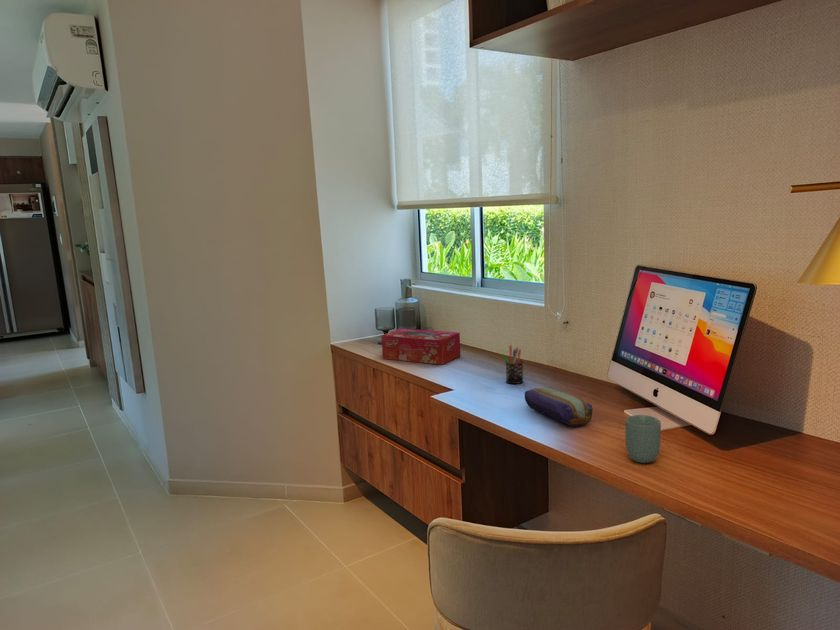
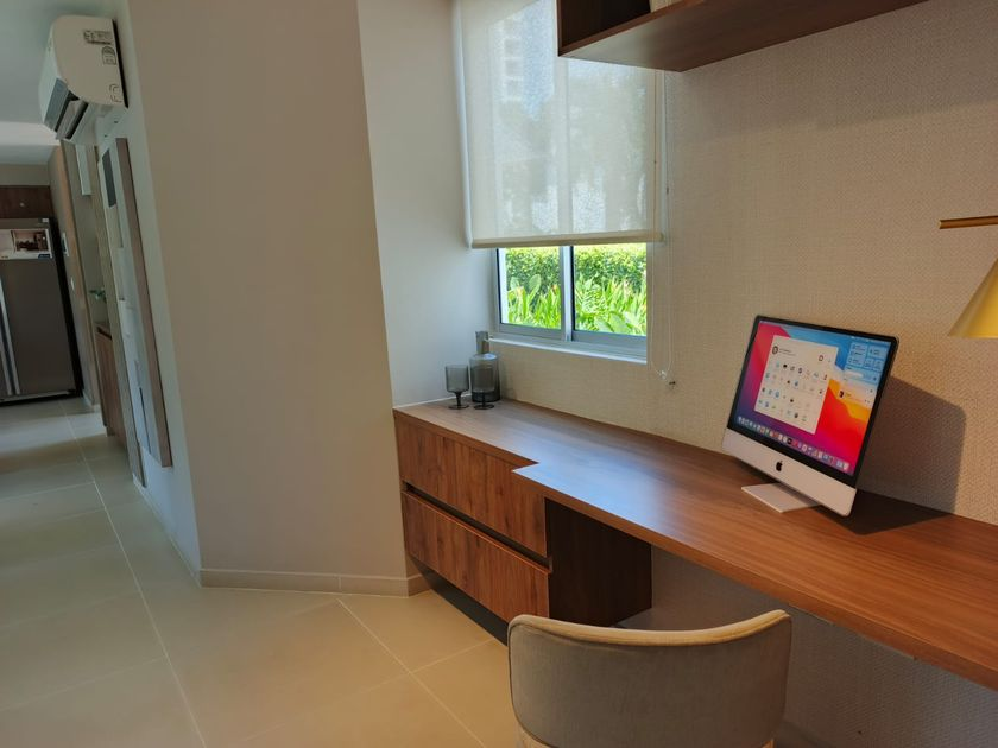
- tissue box (420, 345)
- pen holder (512, 364)
- pencil case (557, 405)
- cup (642, 440)
